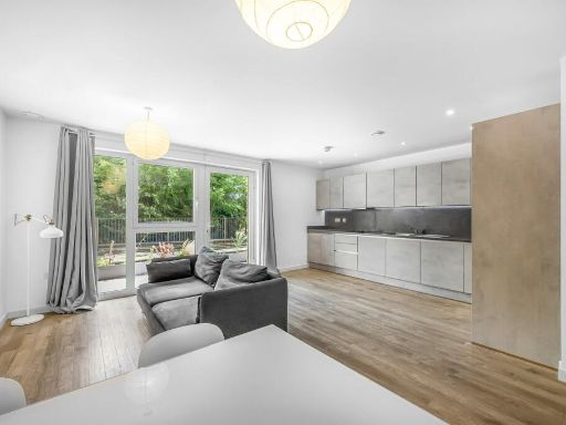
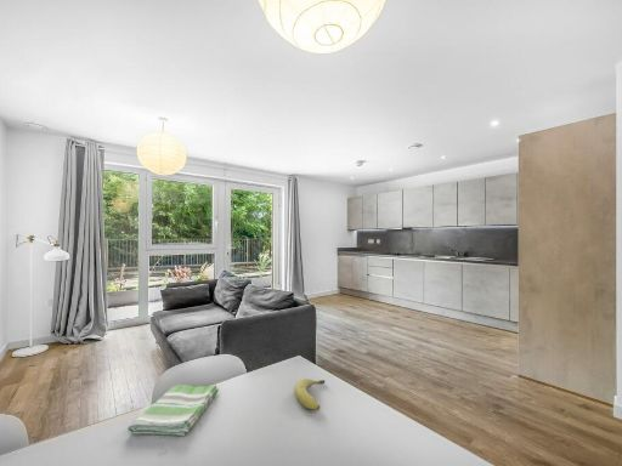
+ dish towel (177, 404)
+ fruit (309, 387)
